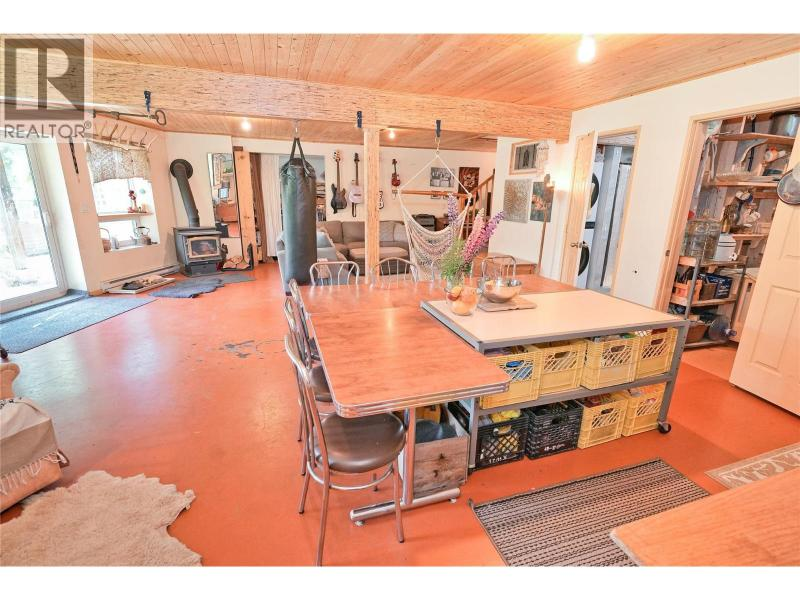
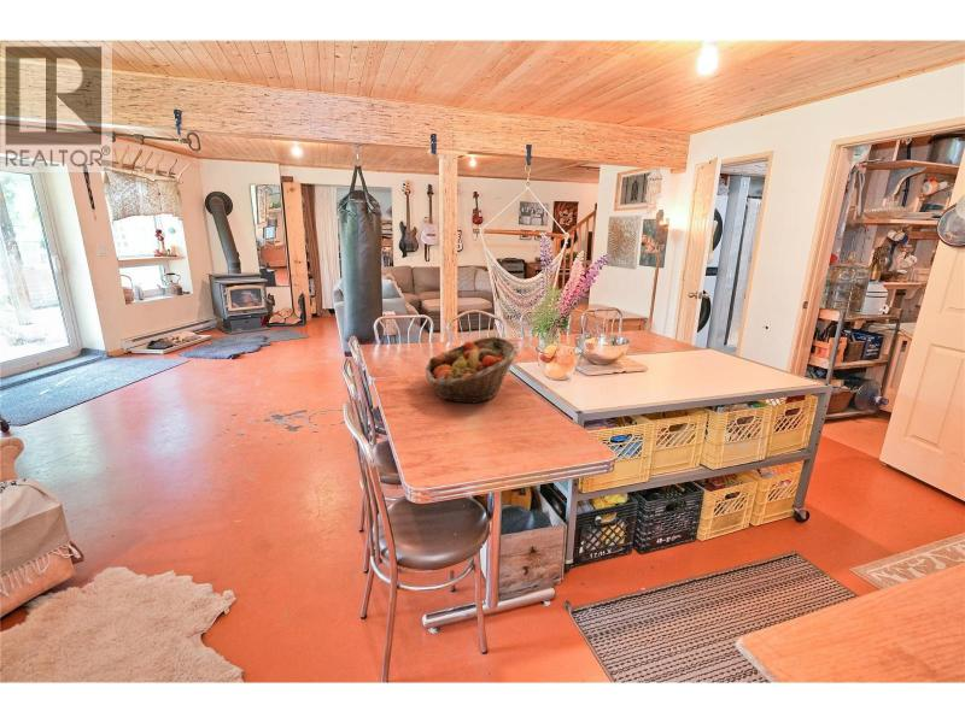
+ fruit basket (470, 366)
